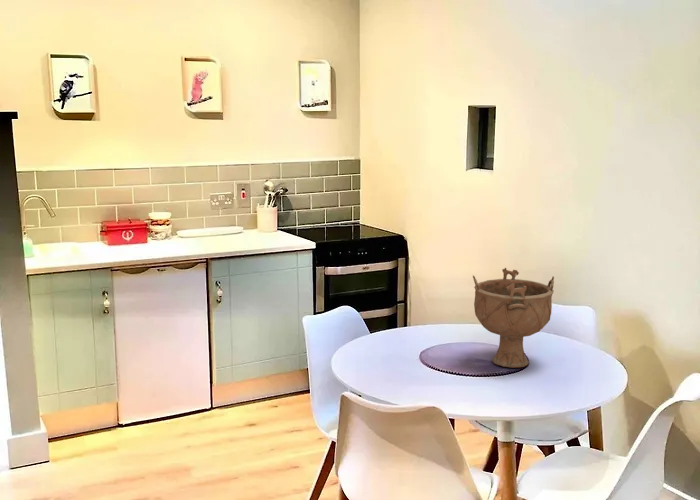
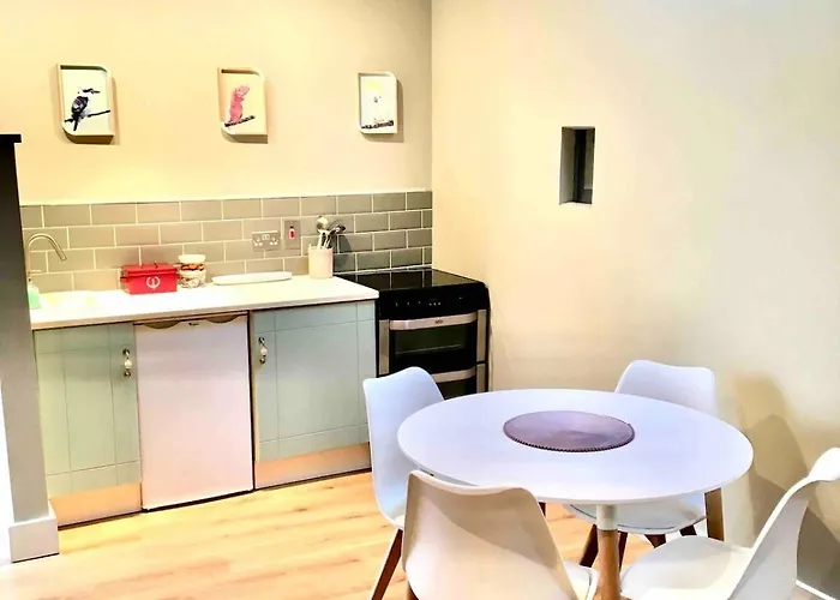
- decorative bowl (511, 319)
